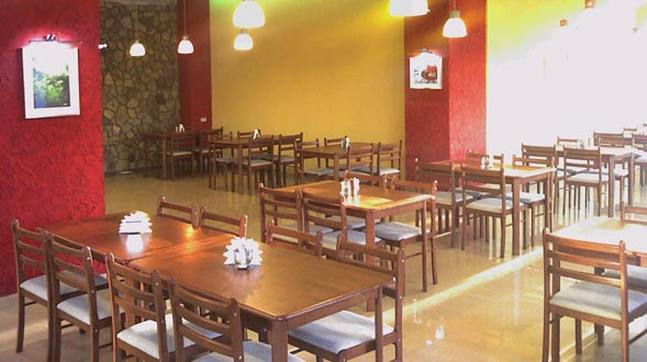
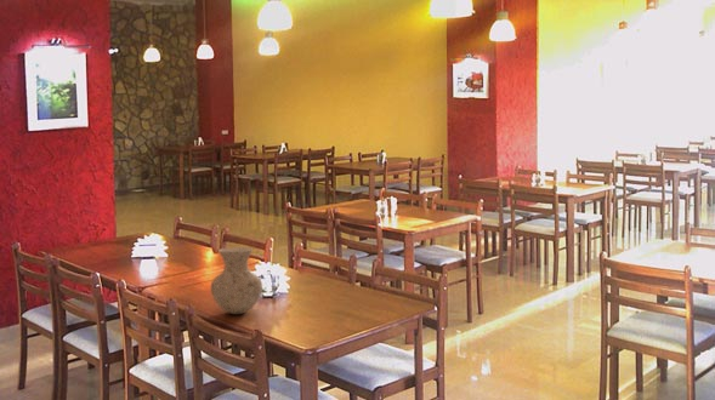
+ vase (236, 281)
